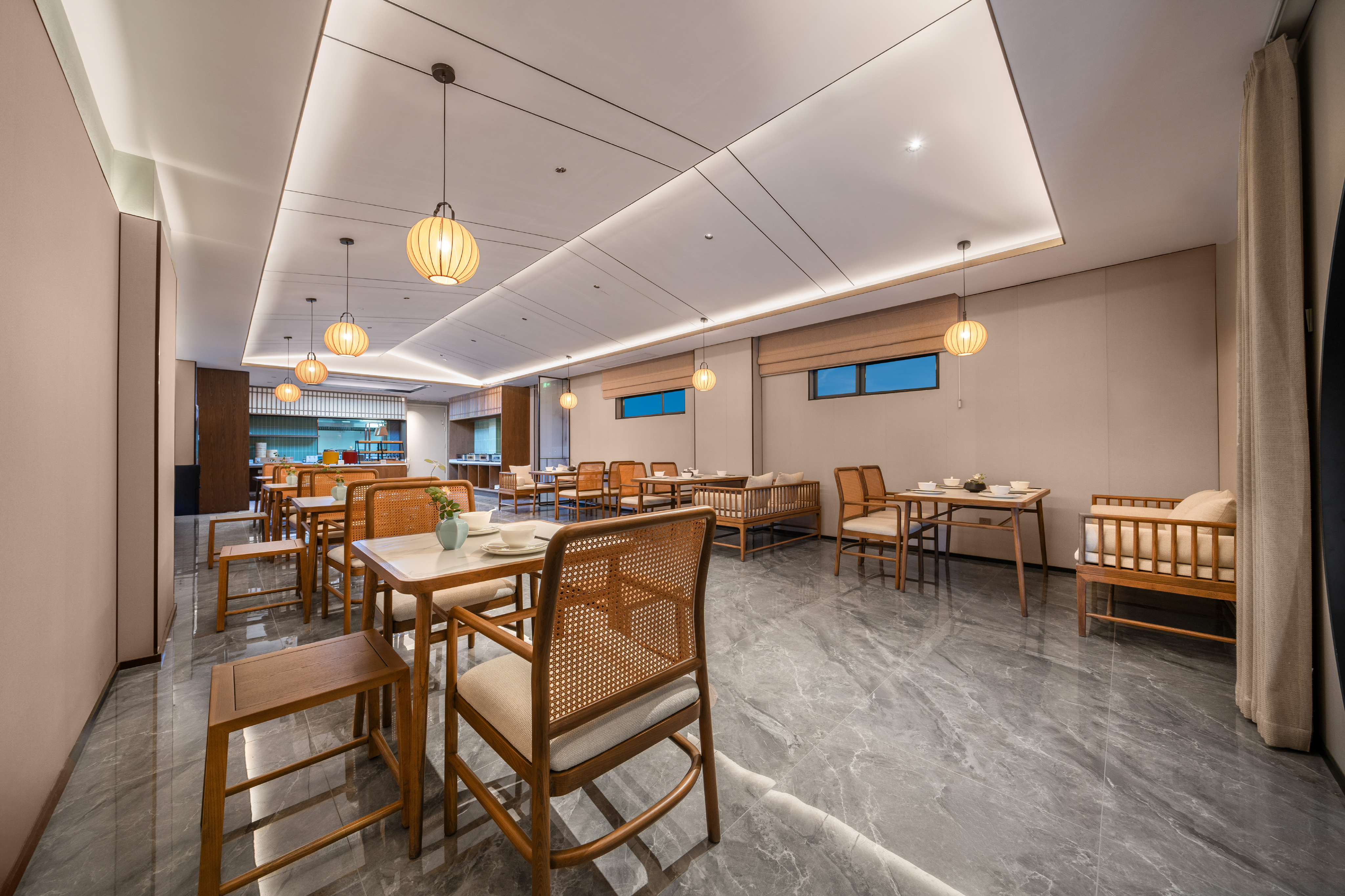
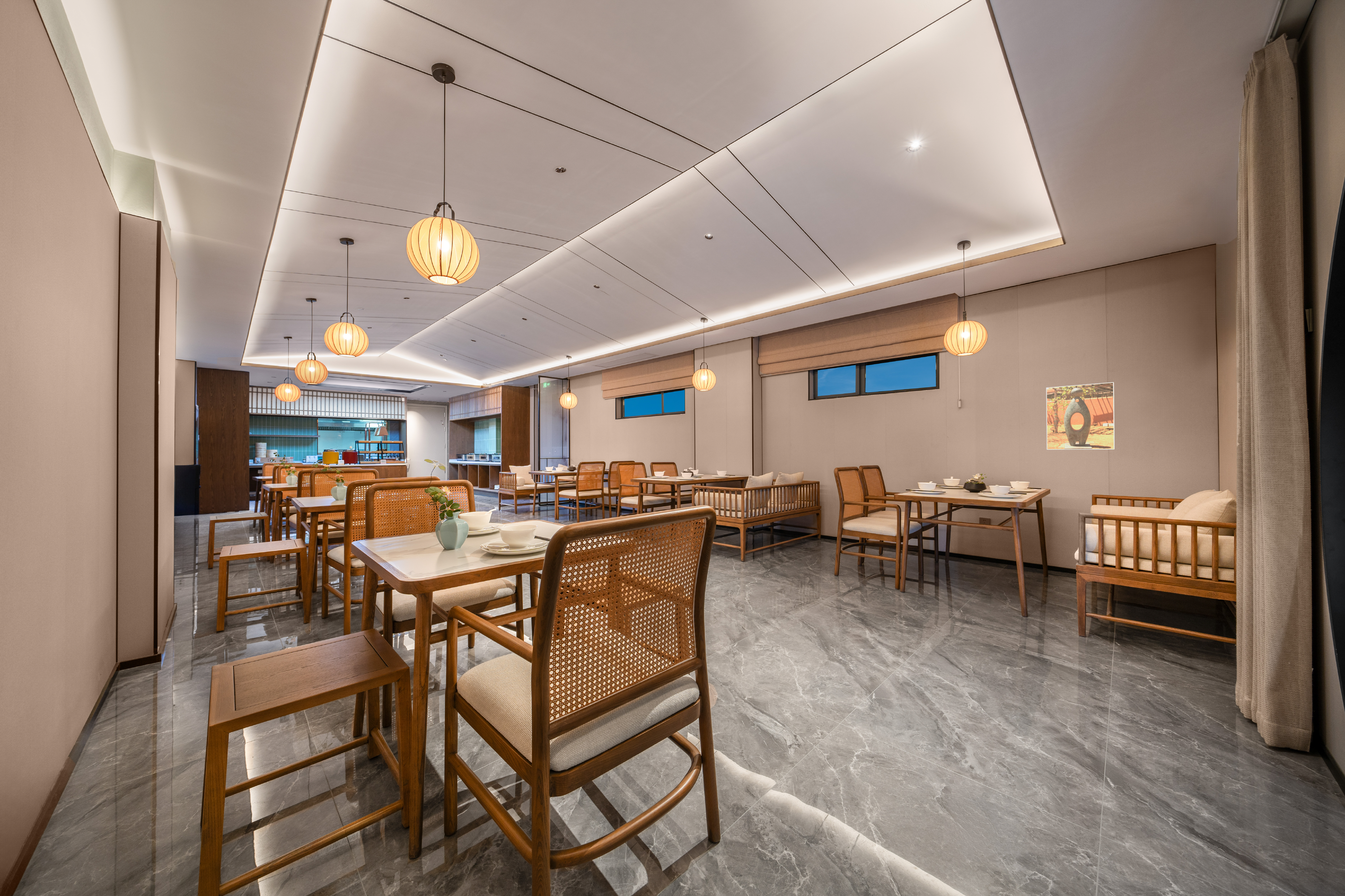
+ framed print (1079, 417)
